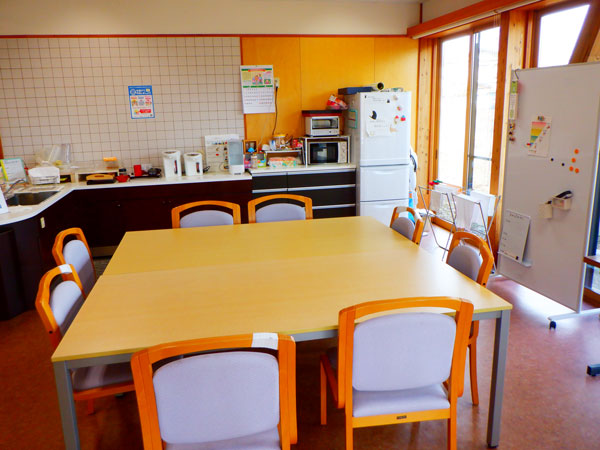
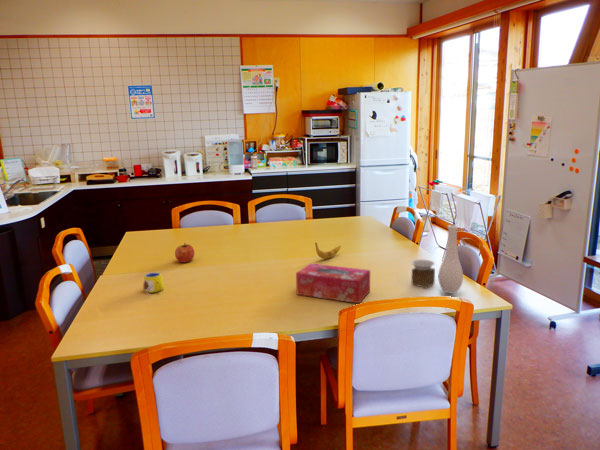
+ banana (328, 251)
+ tissue box (333, 282)
+ fruit (184, 252)
+ mug (154, 283)
+ vase (432, 261)
